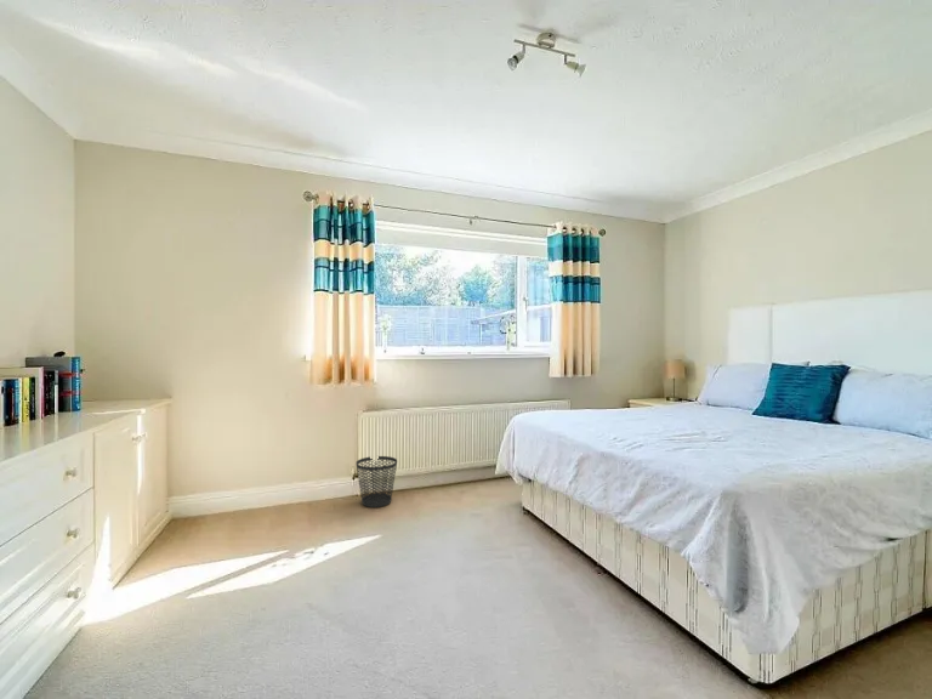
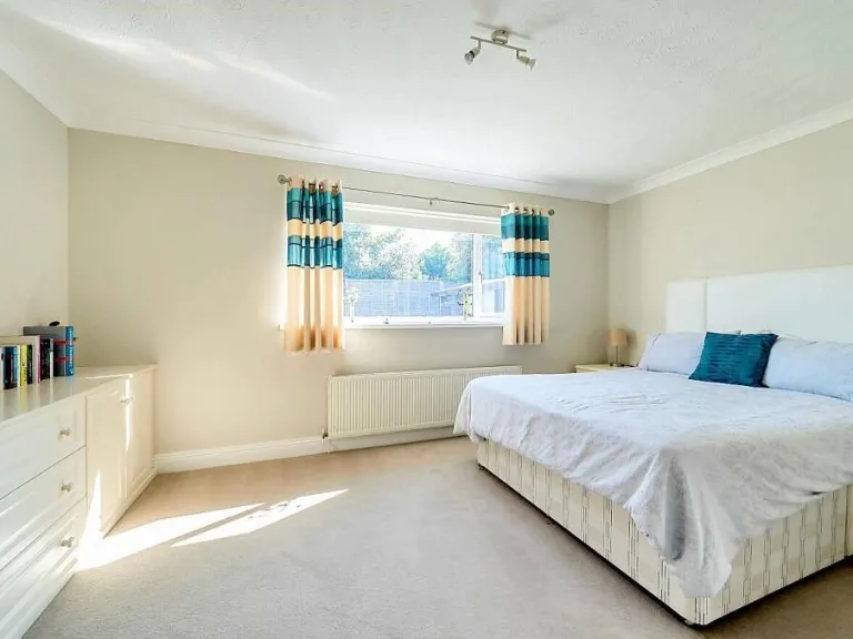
- wastebasket (376, 482)
